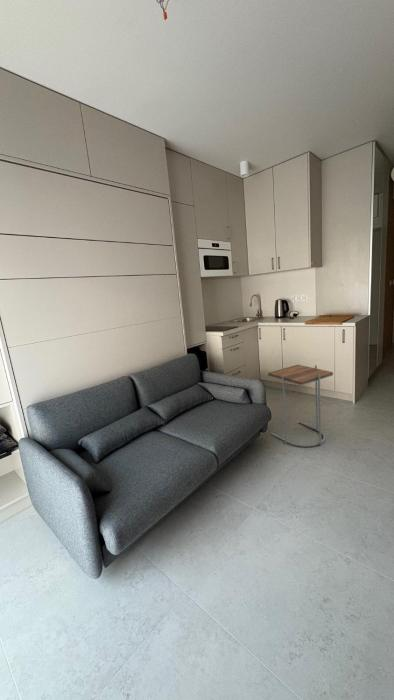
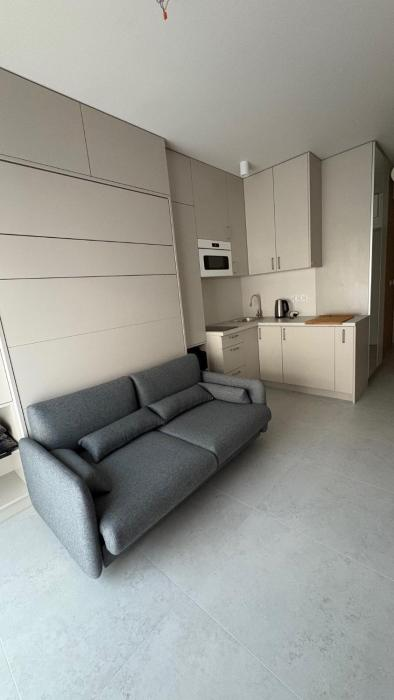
- side table (316, 403)
